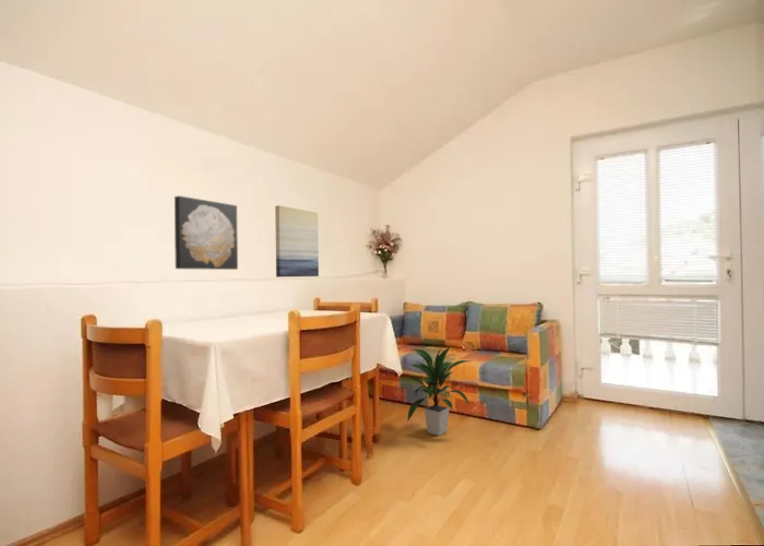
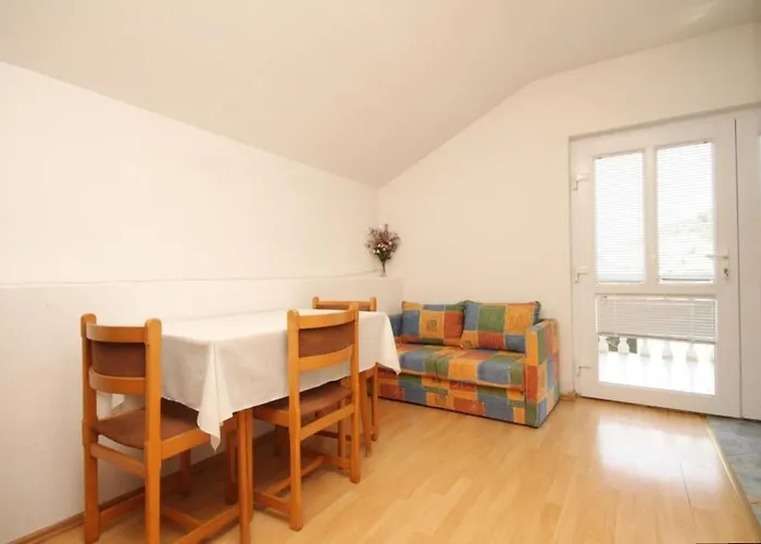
- wall art (298, 242)
- wall art (207, 235)
- indoor plant (432, 387)
